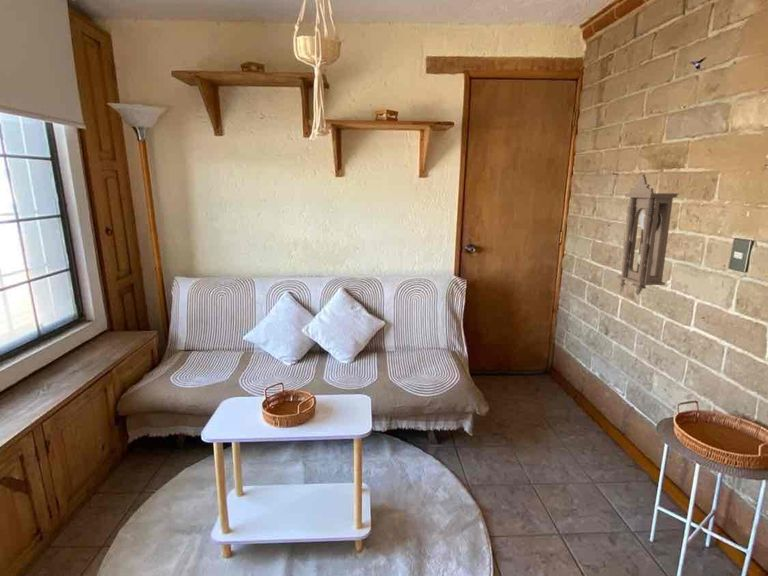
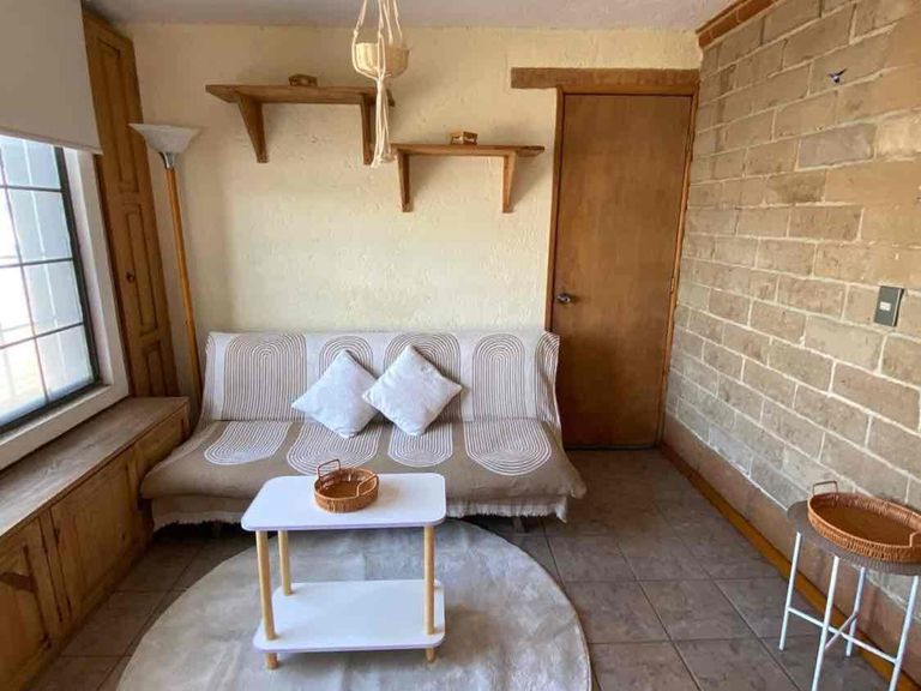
- pendulum clock (645, 236)
